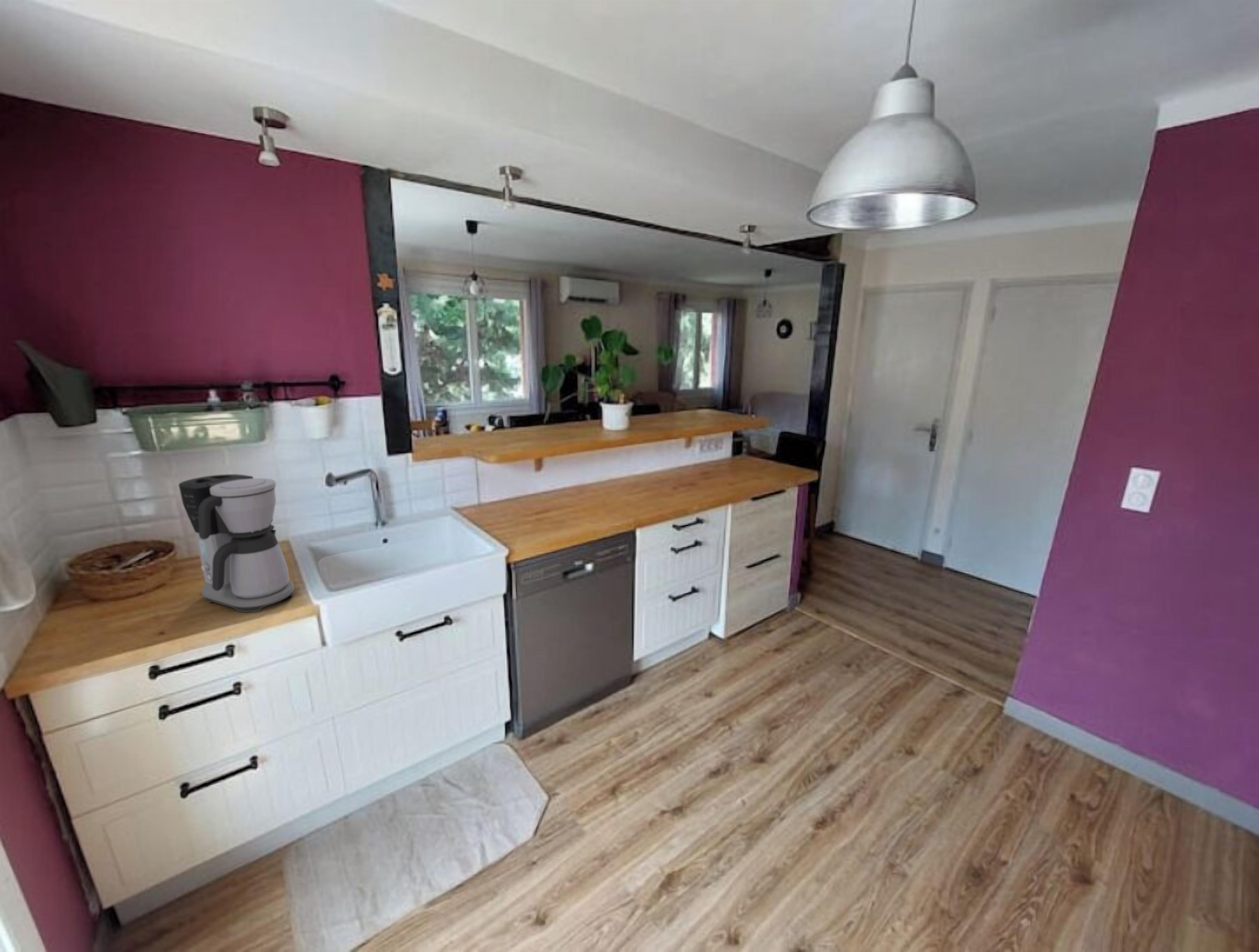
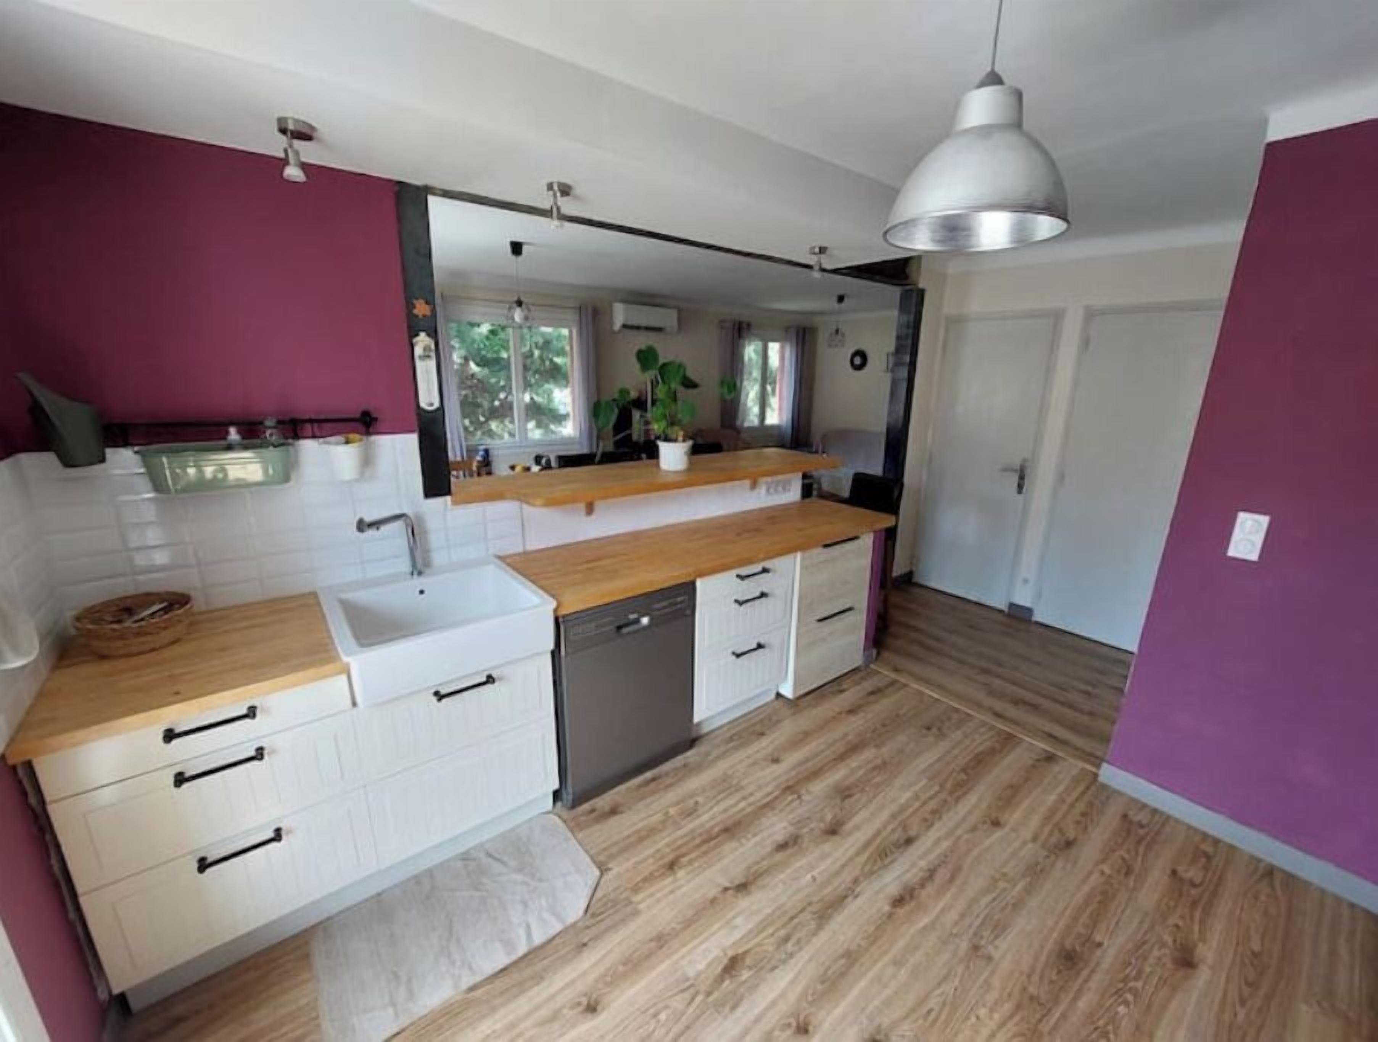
- coffee maker (231, 542)
